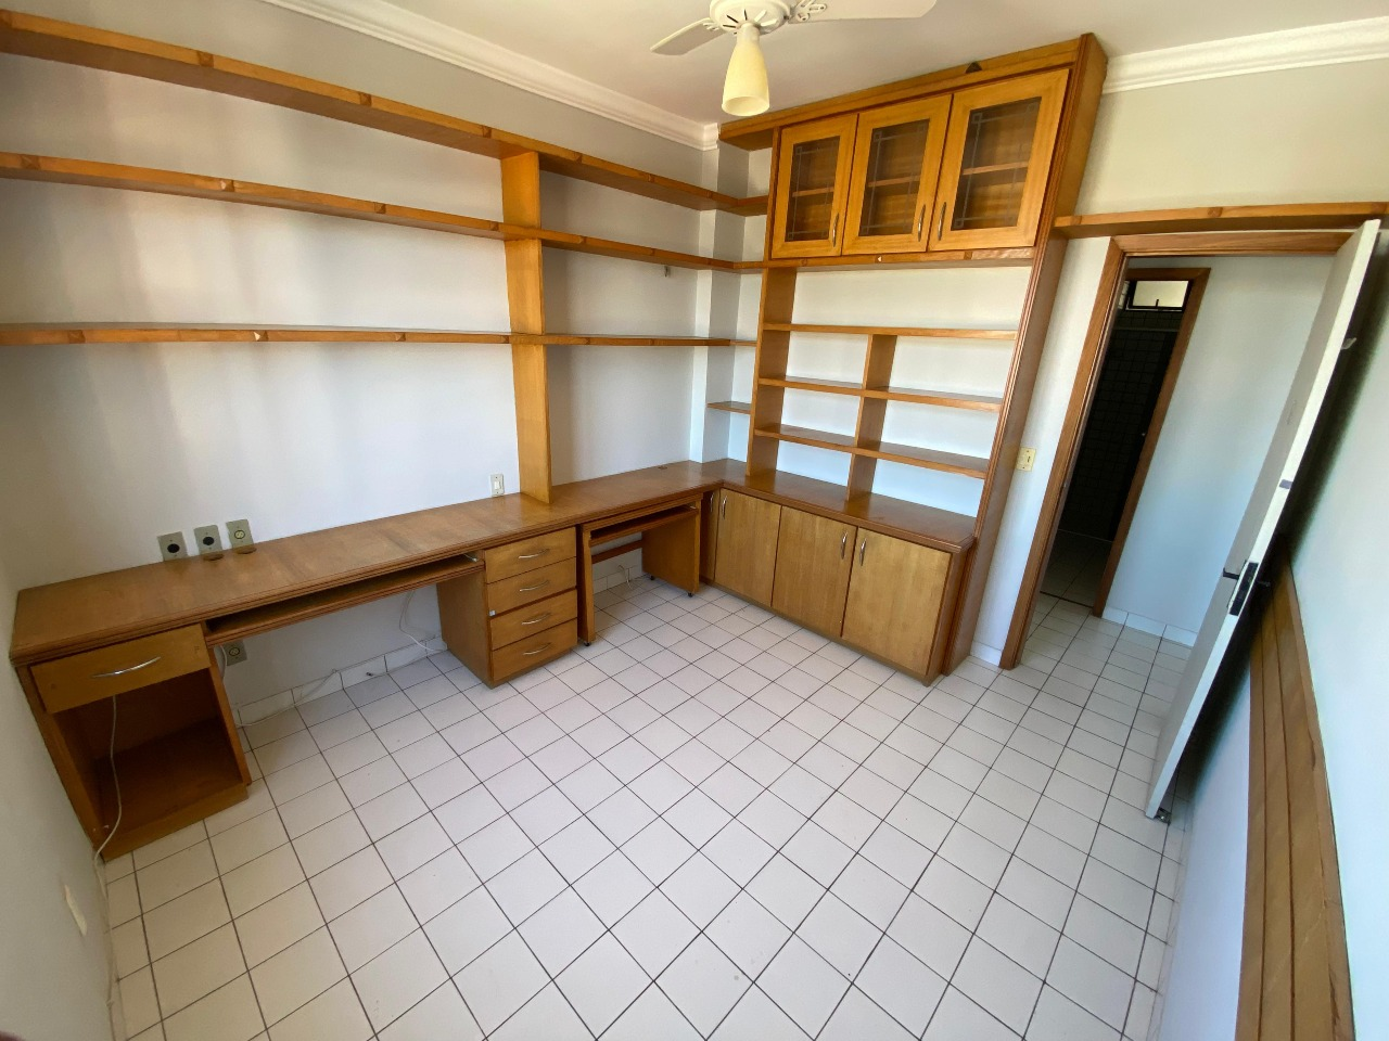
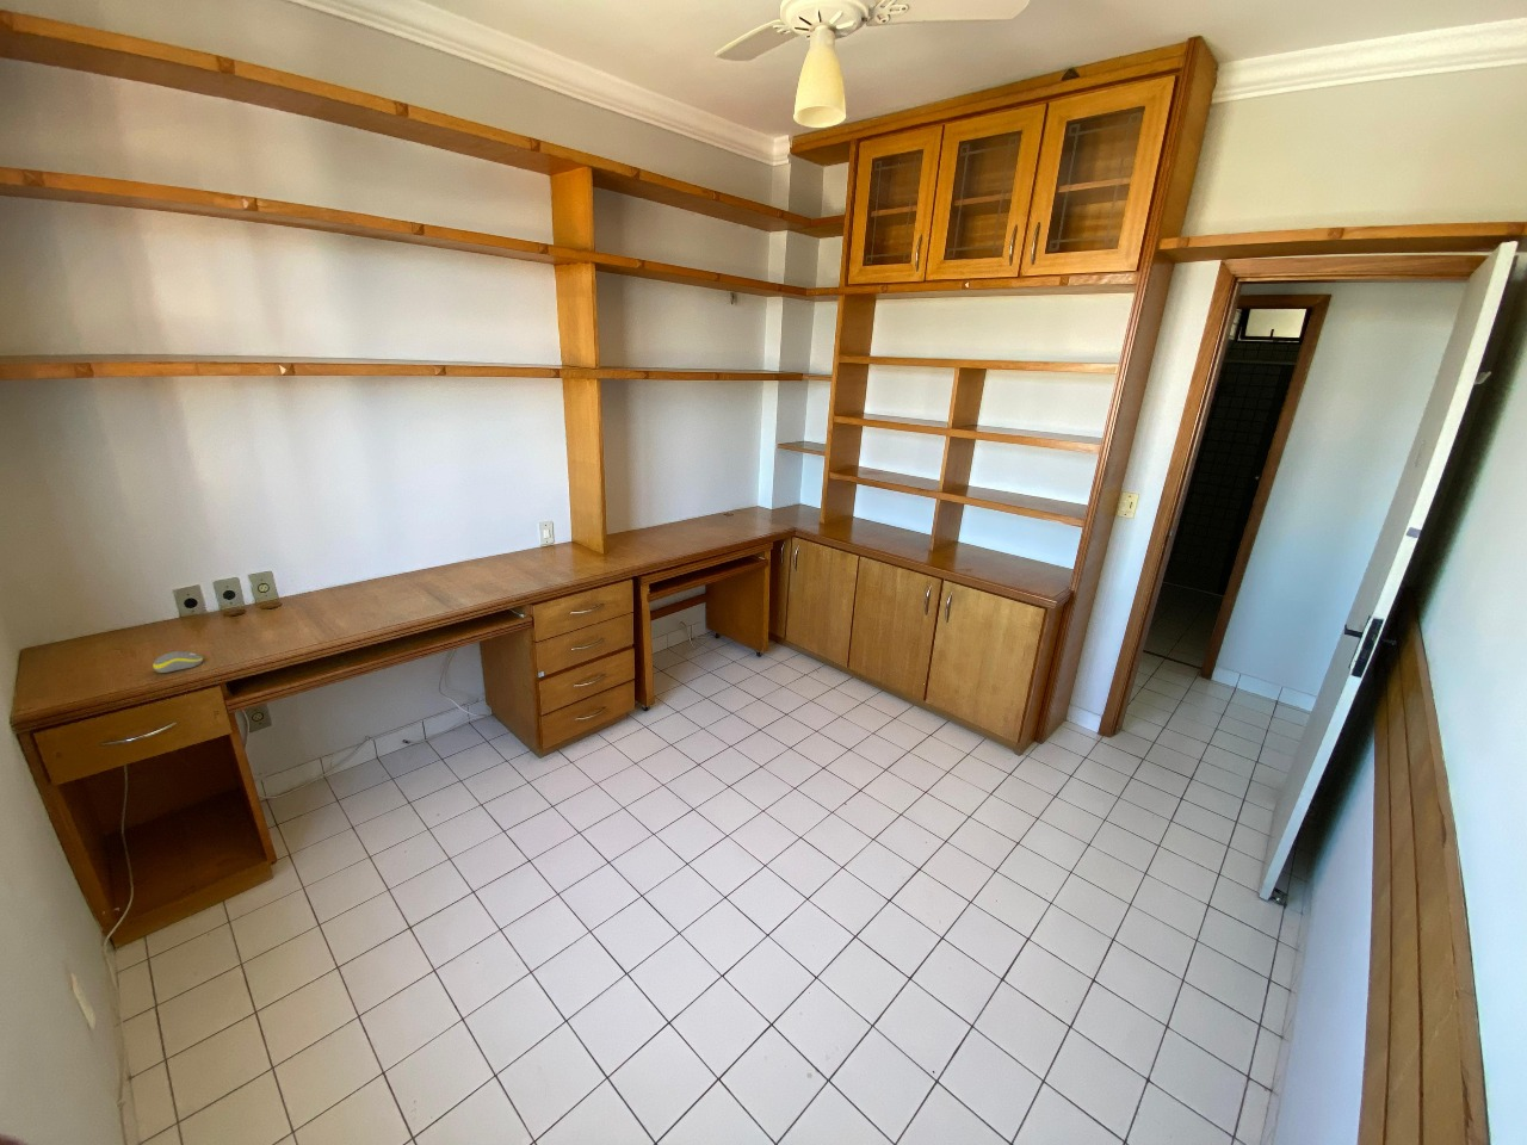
+ computer mouse (177, 659)
